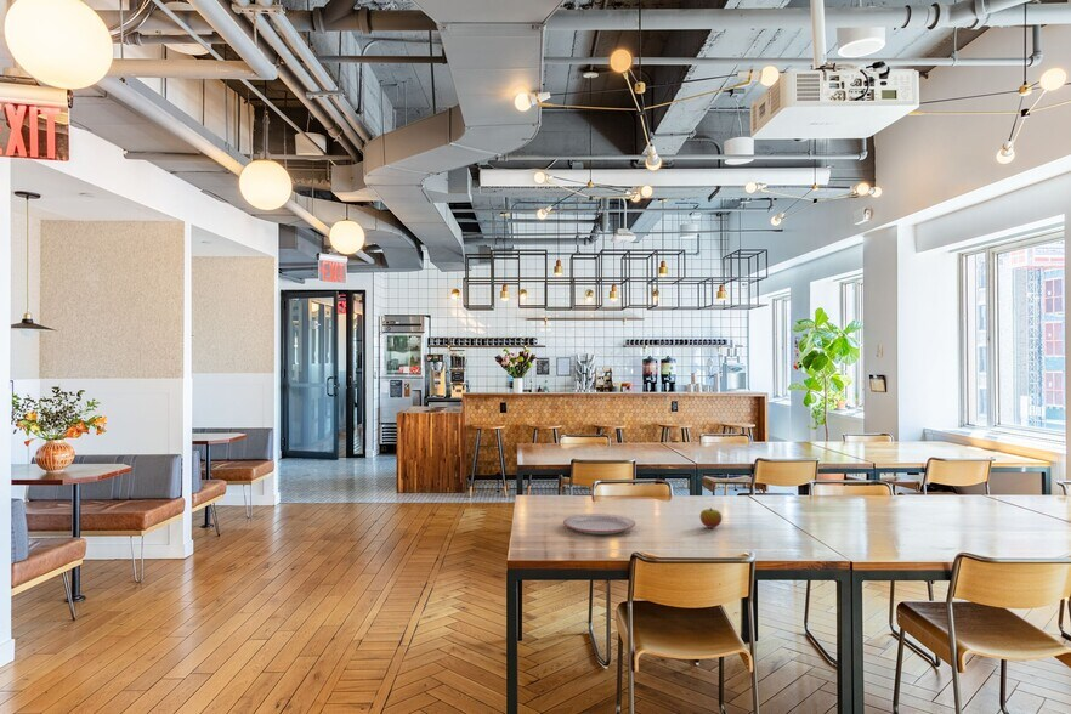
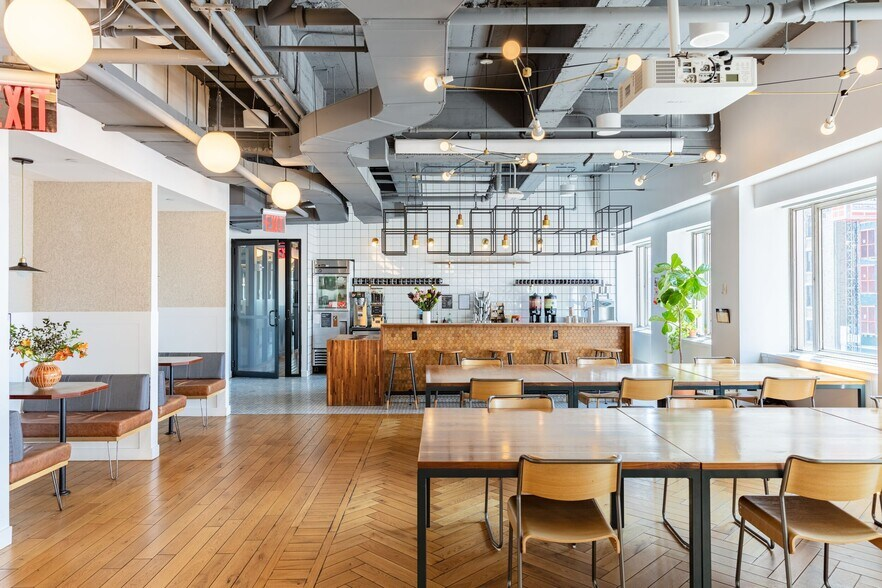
- apple (710, 517)
- plate (599, 525)
